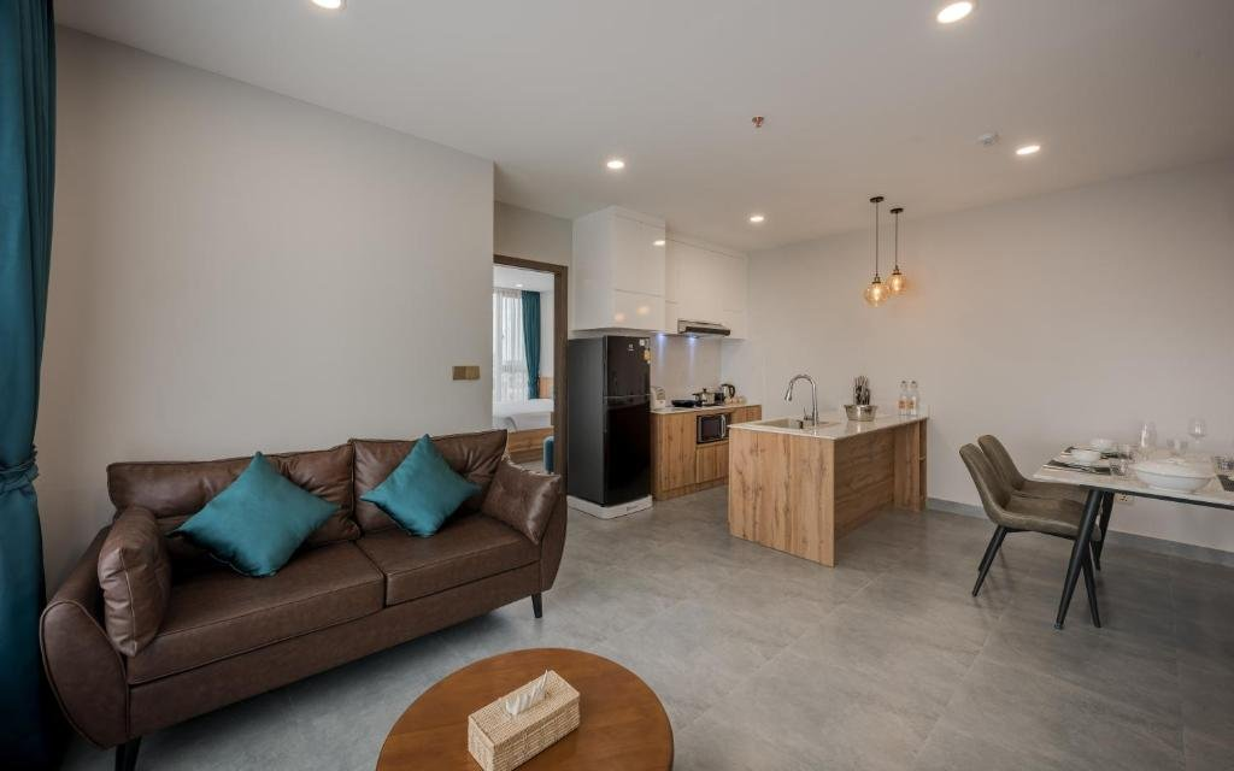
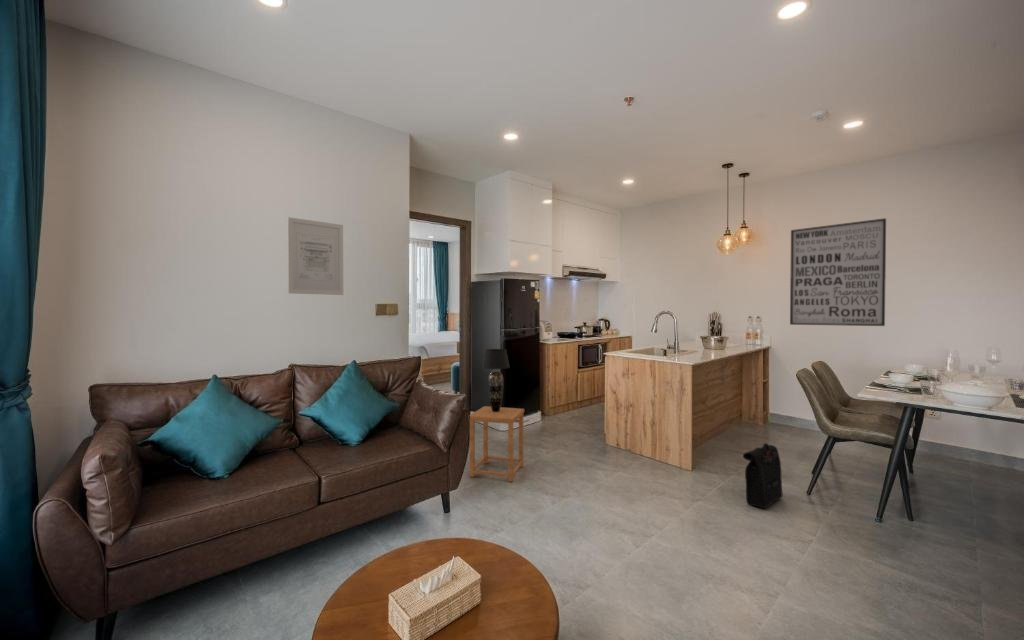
+ backpack (763, 472)
+ table lamp (495, 380)
+ wall art (835, 275)
+ wall art (316, 257)
+ side table (487, 441)
